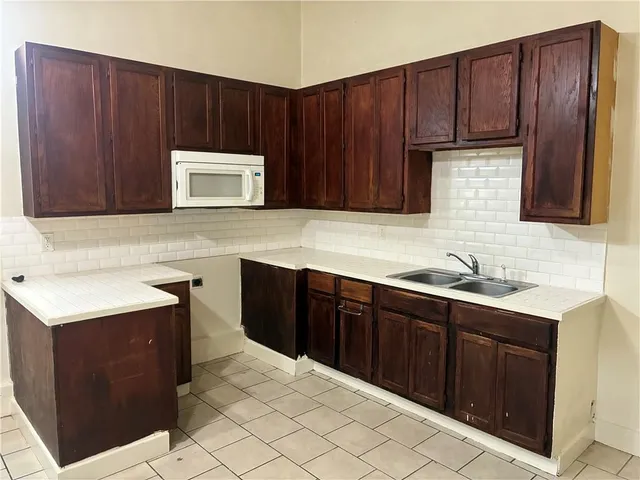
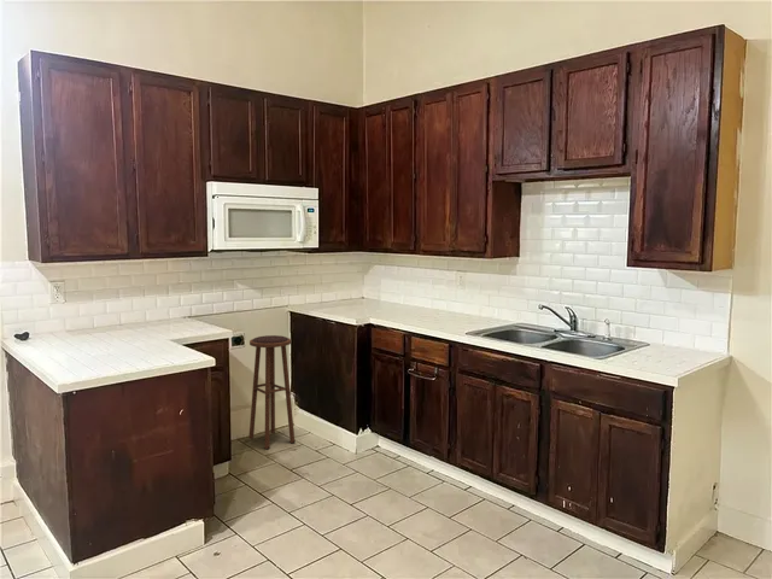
+ stool (270, 390)
